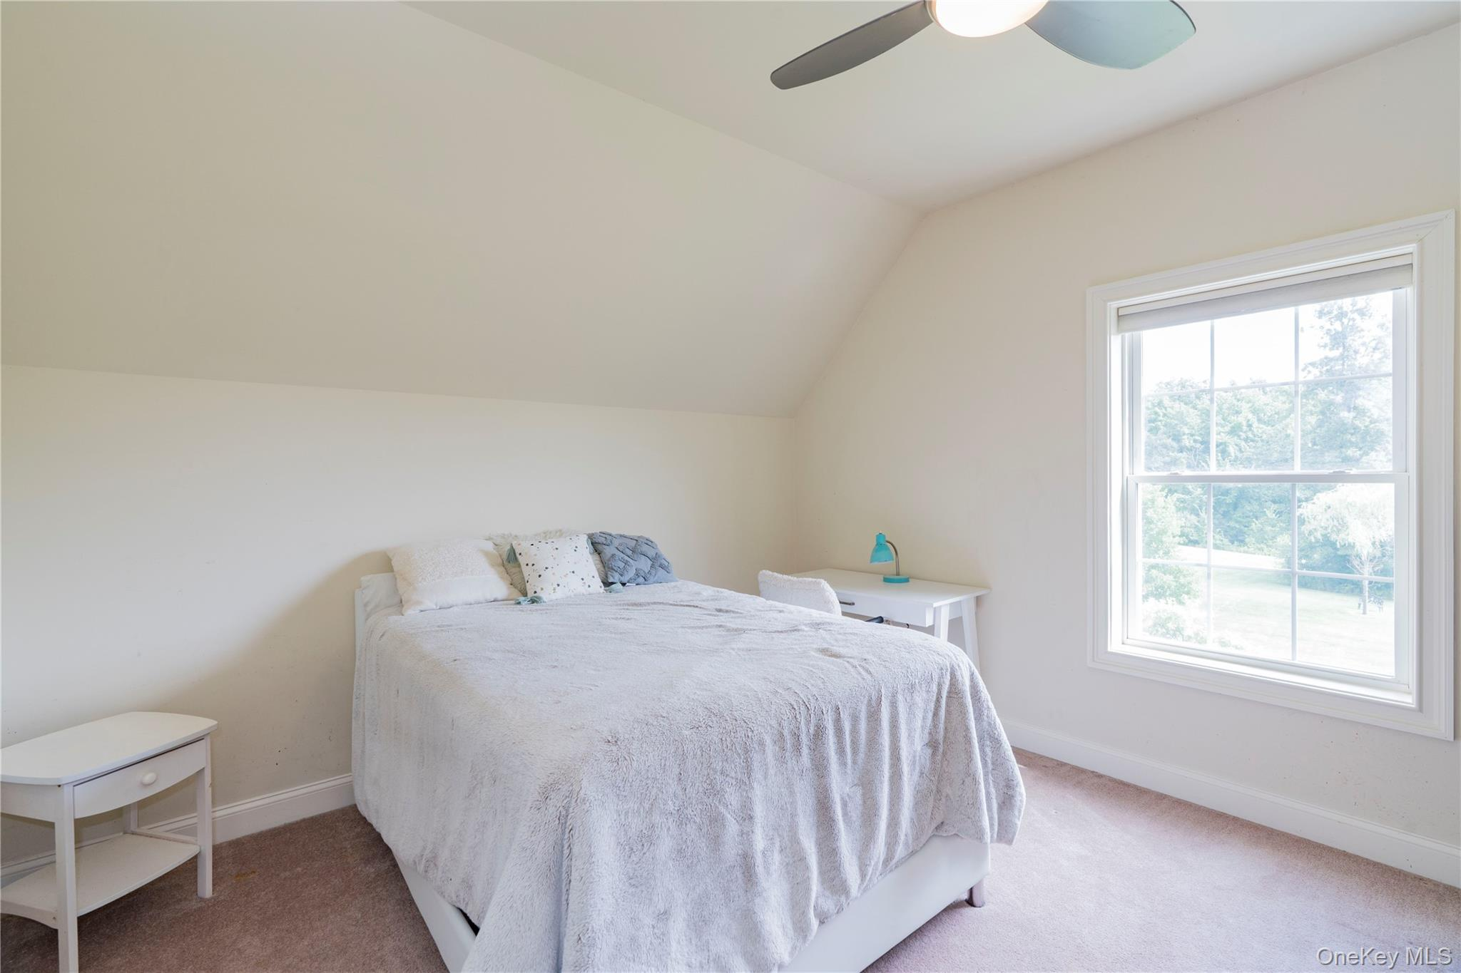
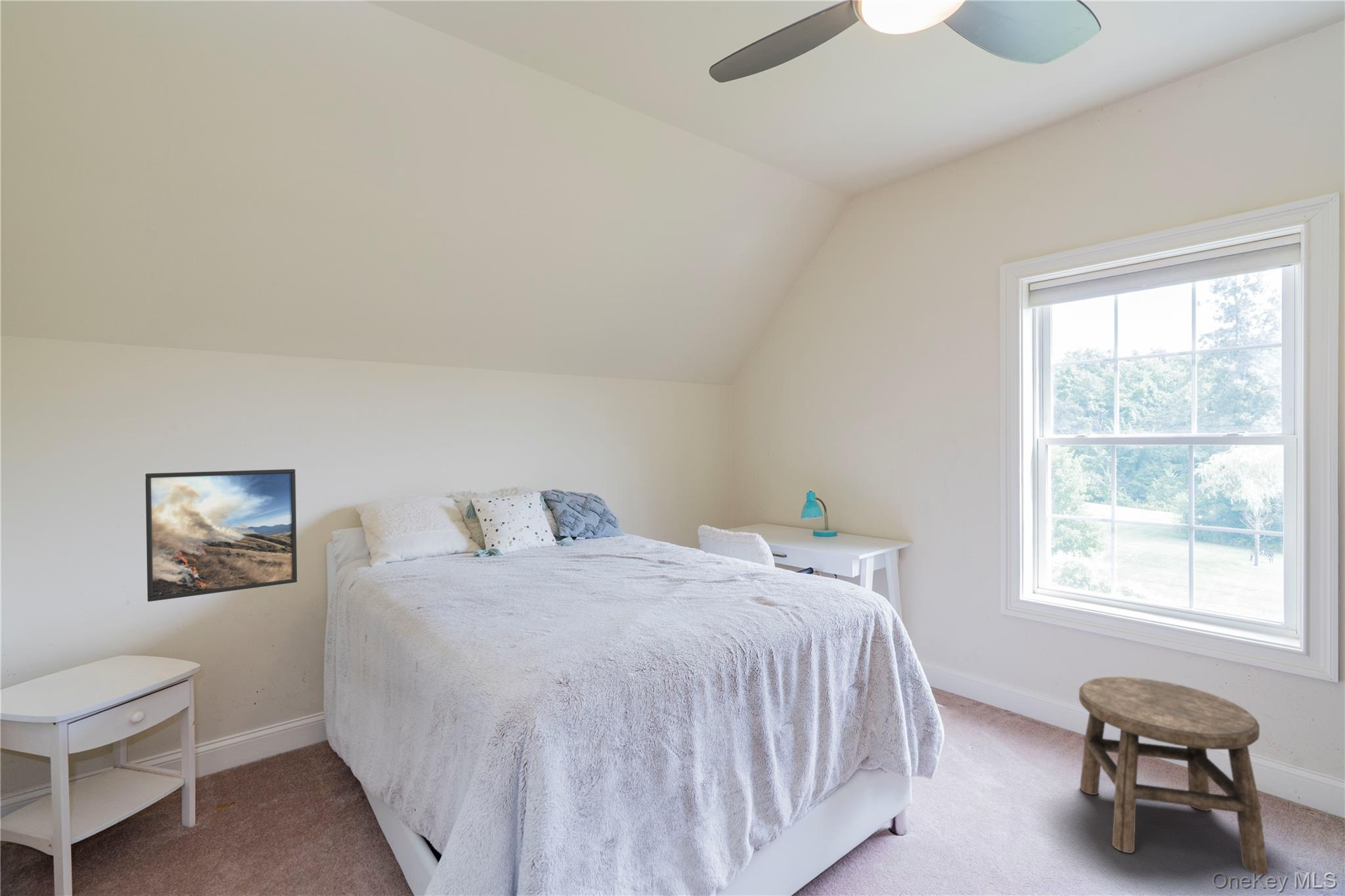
+ stool (1164, 758)
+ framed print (225, 531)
